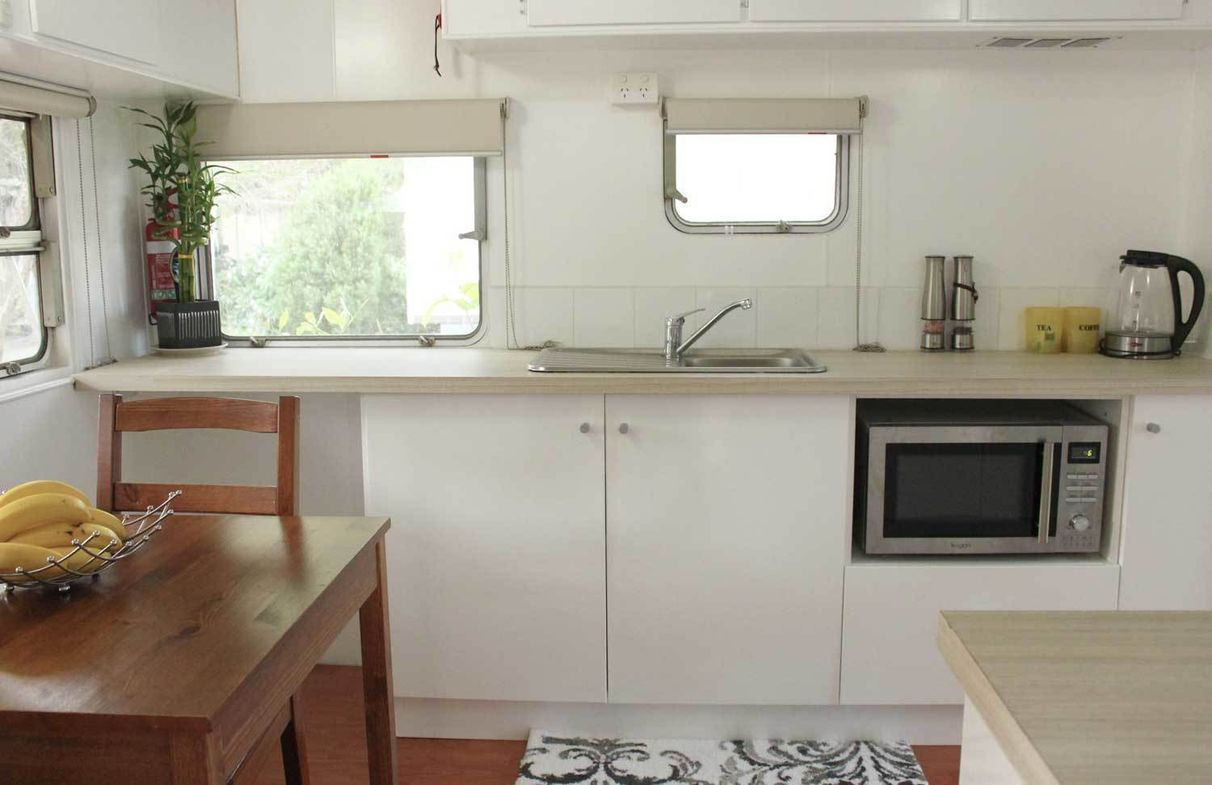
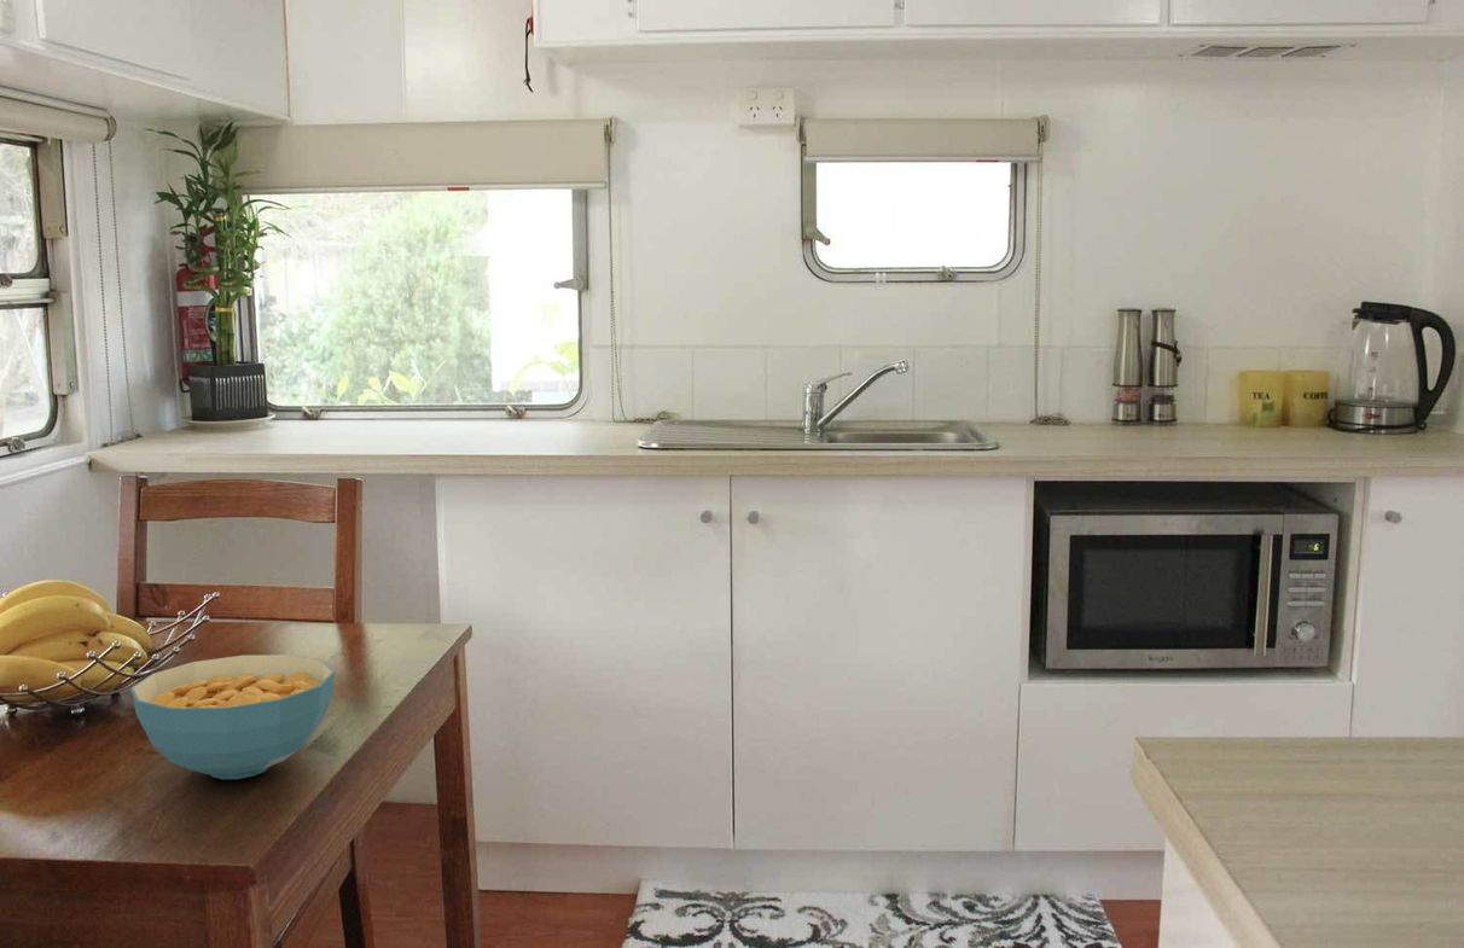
+ cereal bowl (237, 725)
